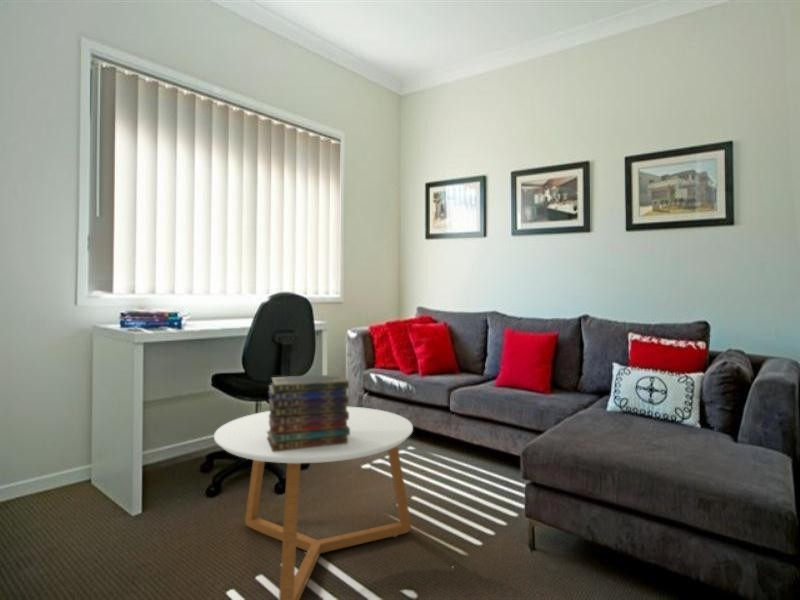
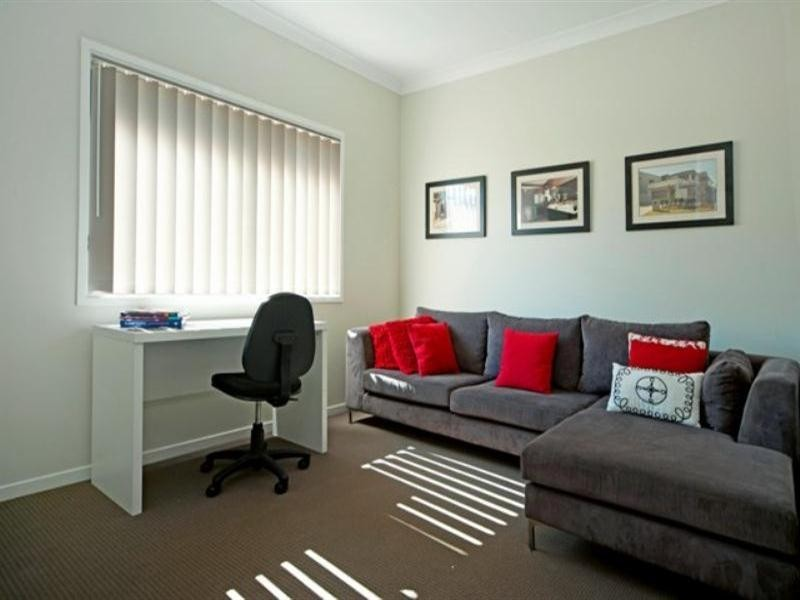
- book stack (308, 409)
- coffee table (299, 483)
